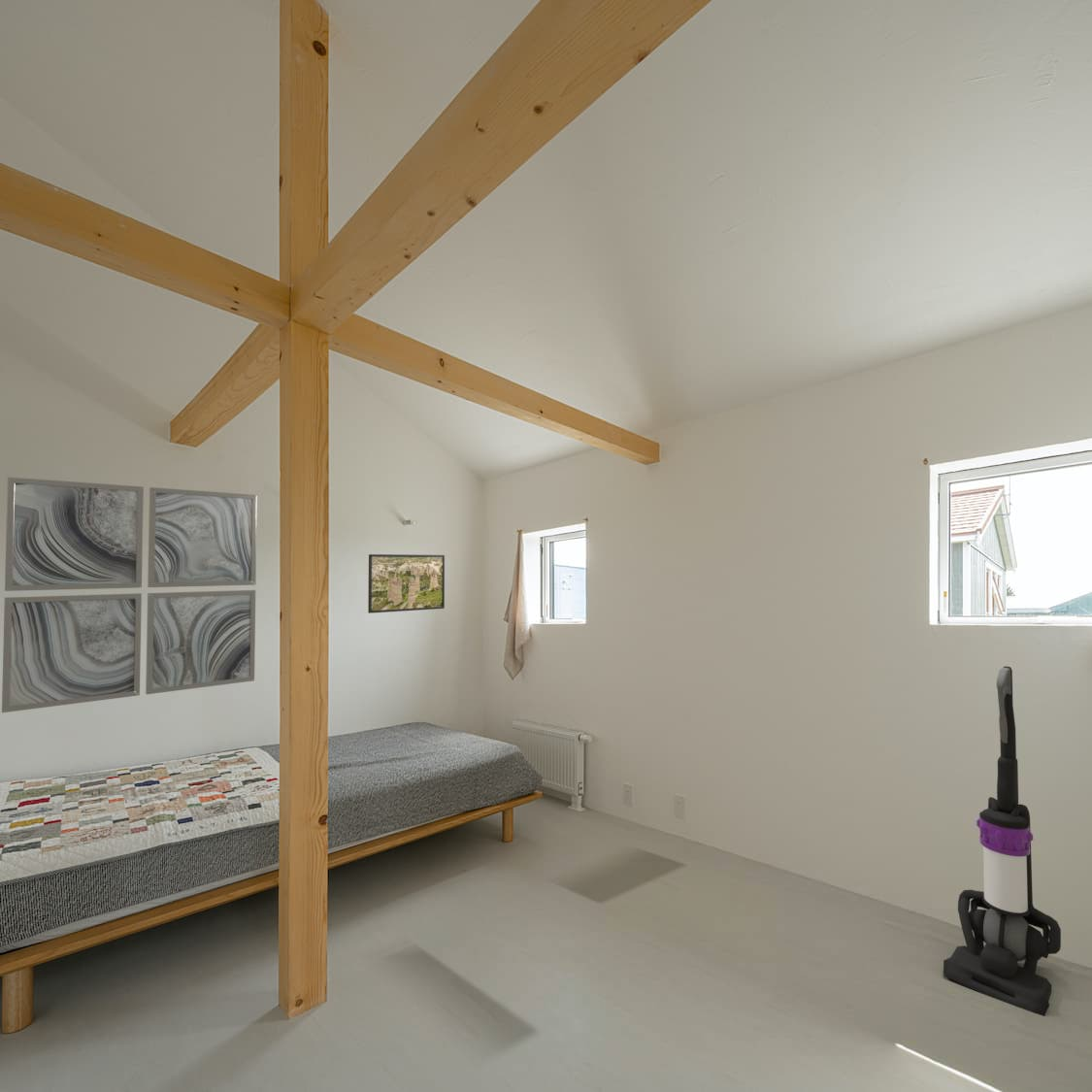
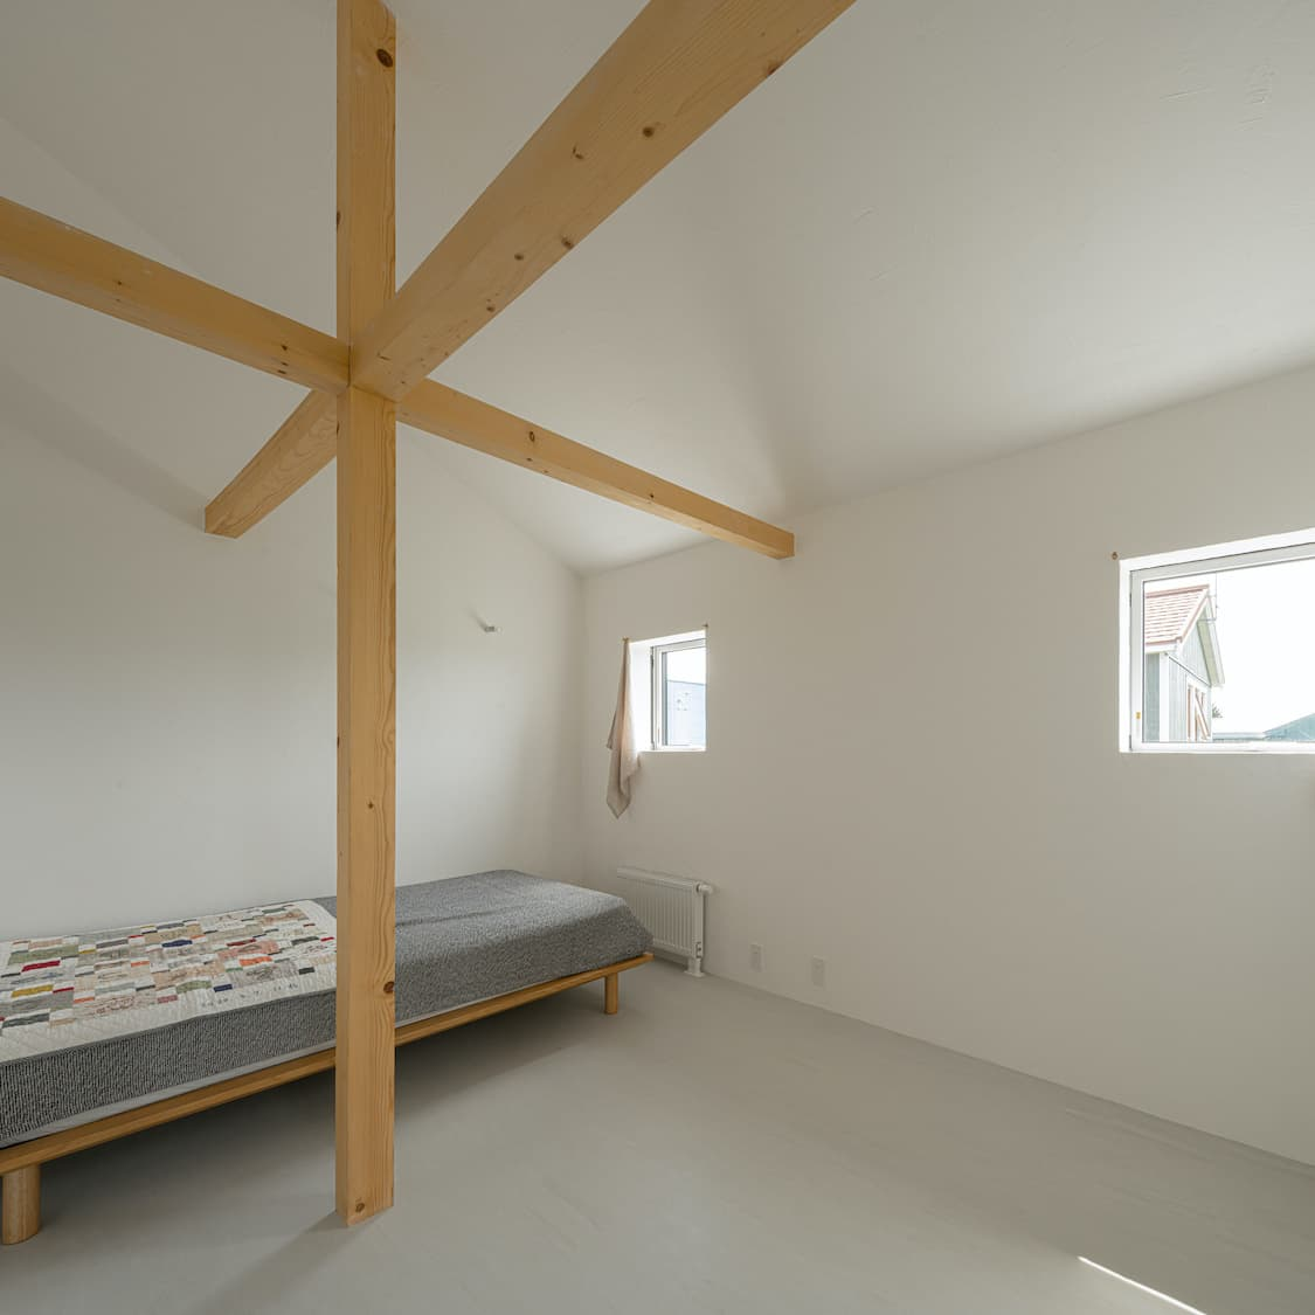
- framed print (408, 582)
- wall art (148, 593)
- vacuum cleaner (1001, 819)
